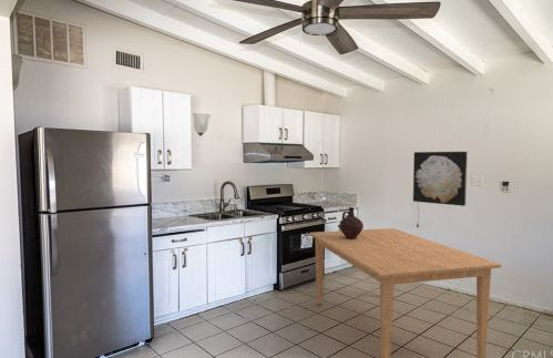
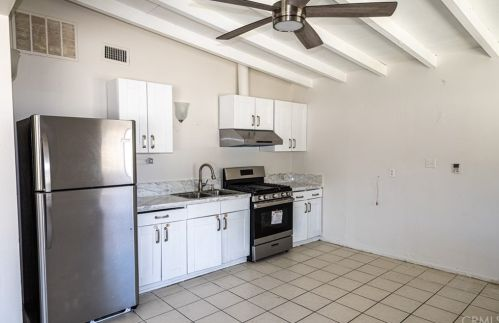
- dining table (388, 286)
- wall art (439, 177)
- ceramic jug (350, 223)
